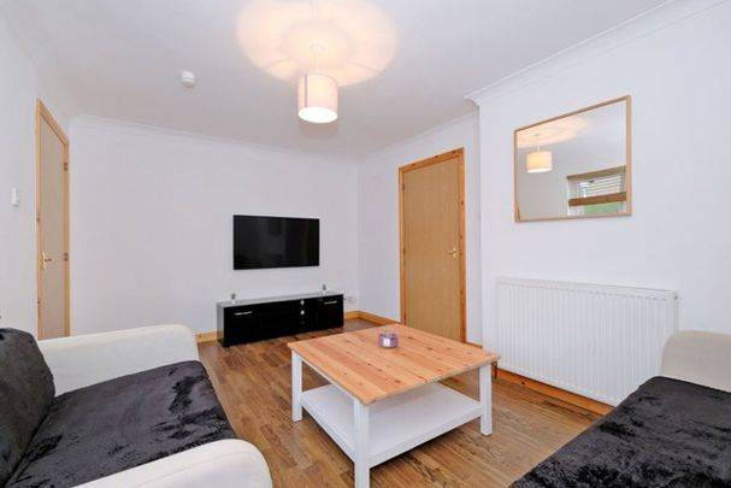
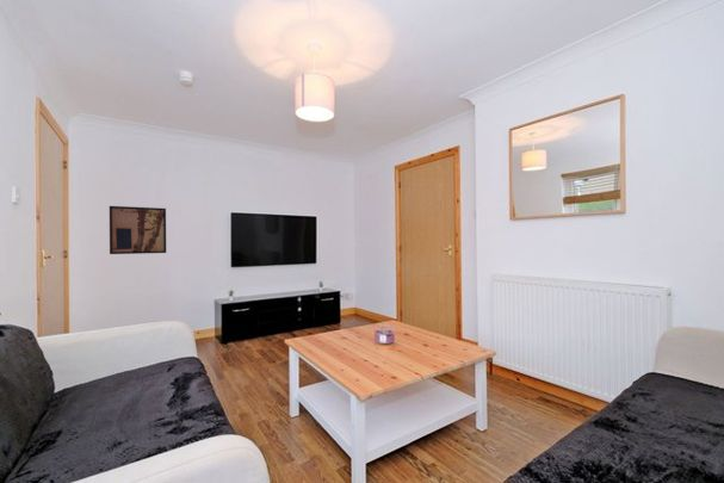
+ wall art (138, 230)
